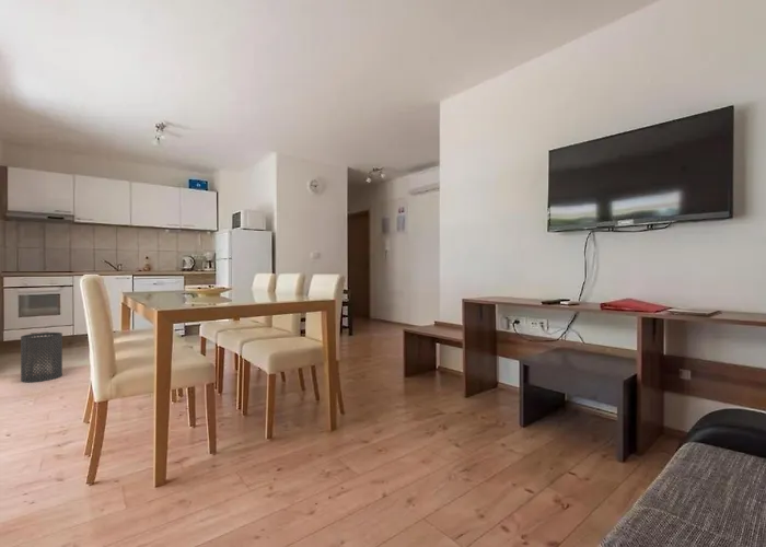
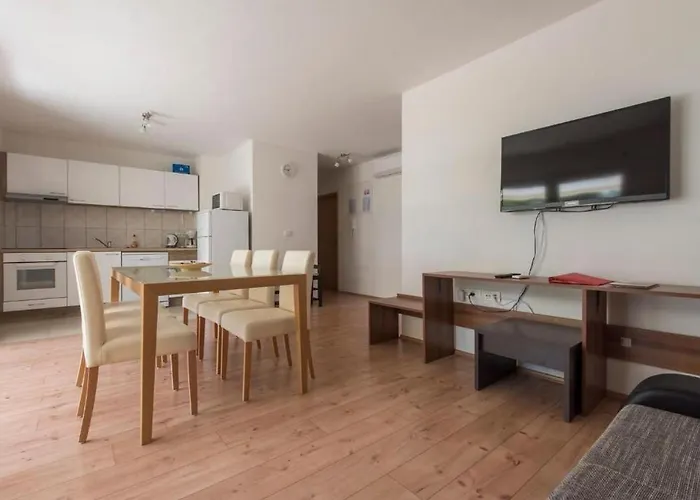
- trash can (42, 356)
